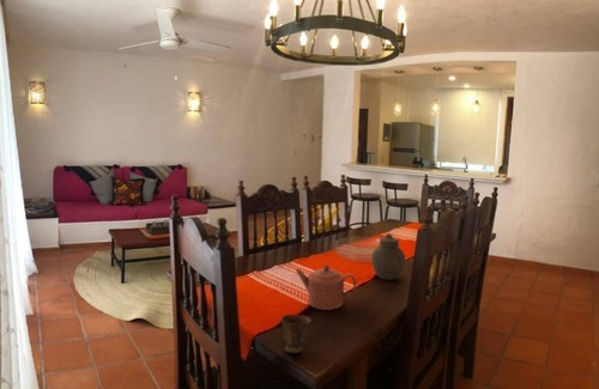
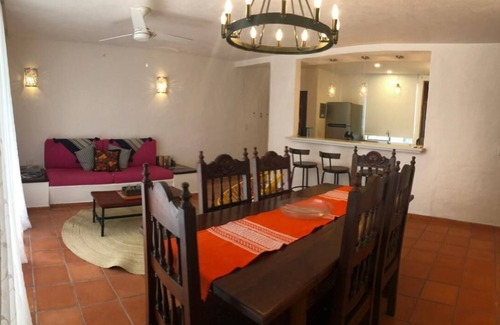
- teapot (325, 282)
- cup (295, 333)
- jar (388, 255)
